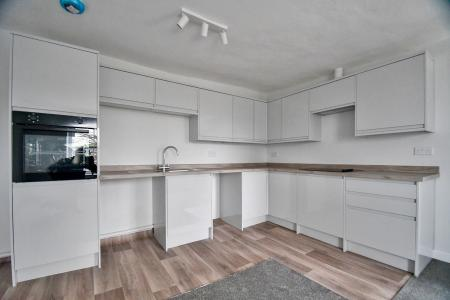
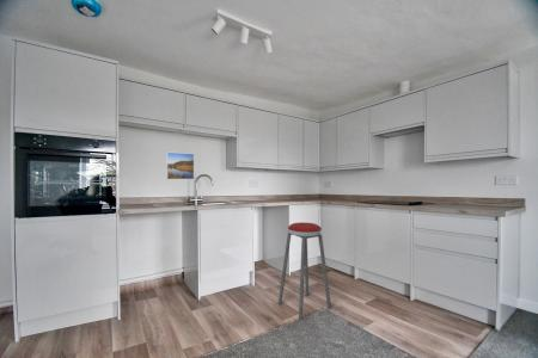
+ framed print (181, 166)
+ music stool (304, 265)
